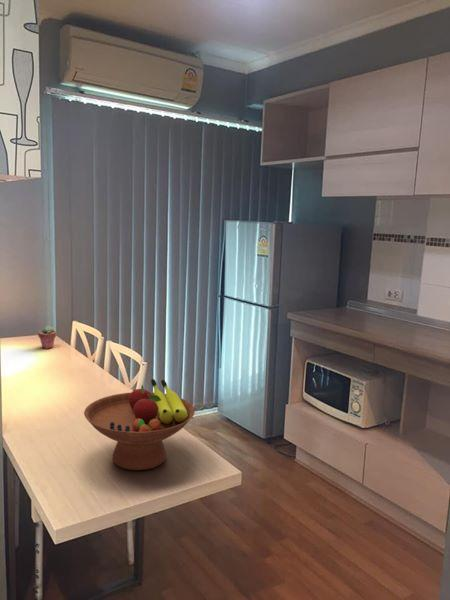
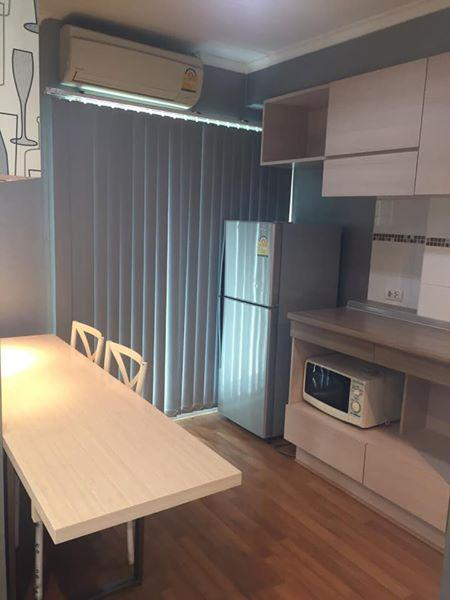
- fruit bowl (140, 425)
- potted succulent (47, 336)
